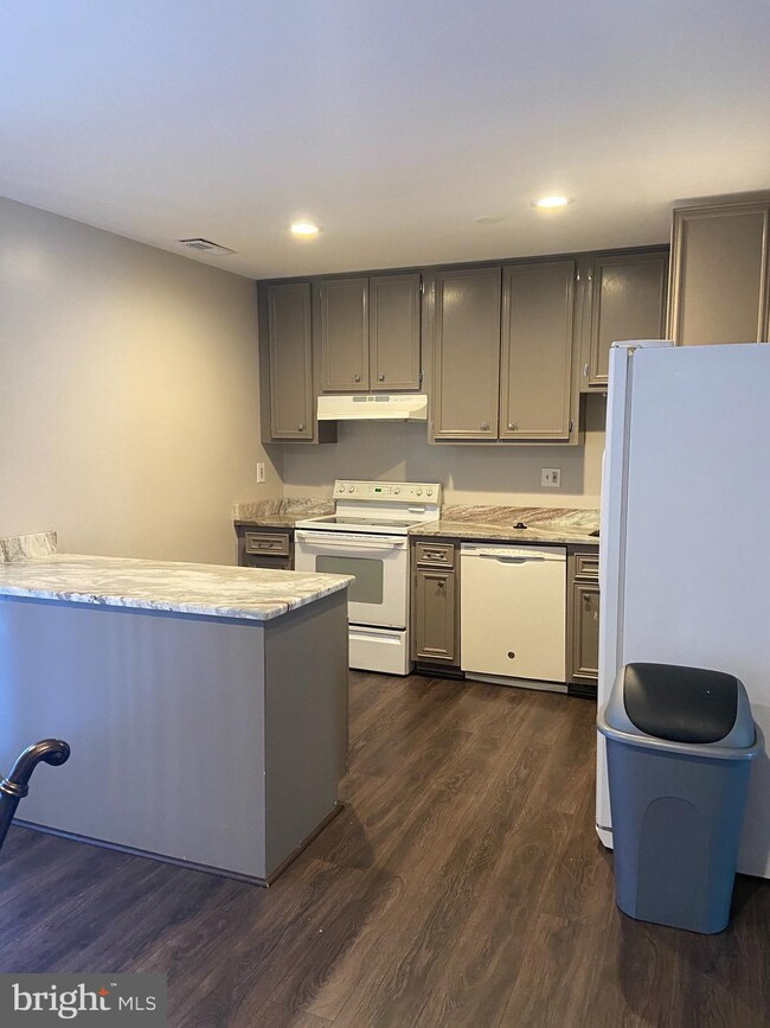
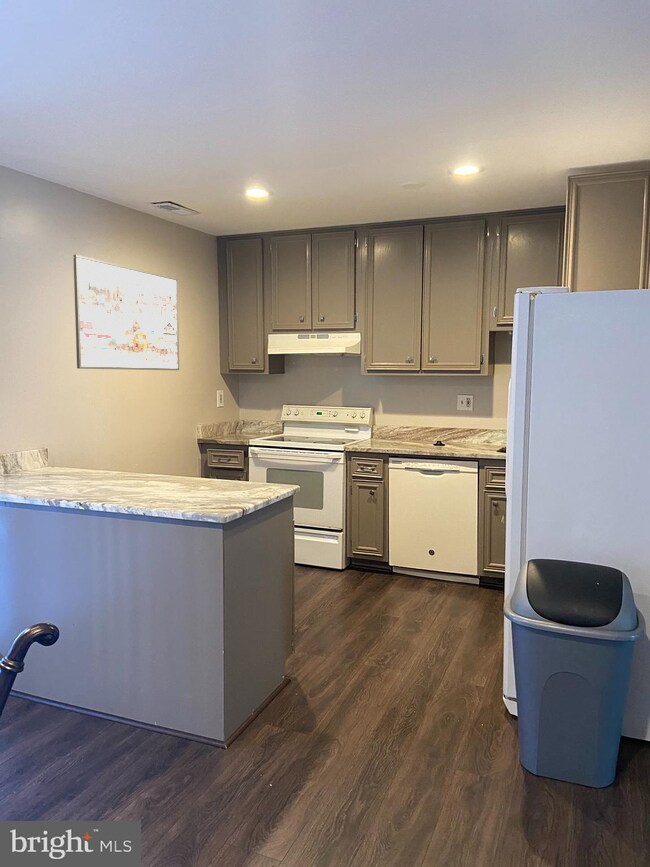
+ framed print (132, 319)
